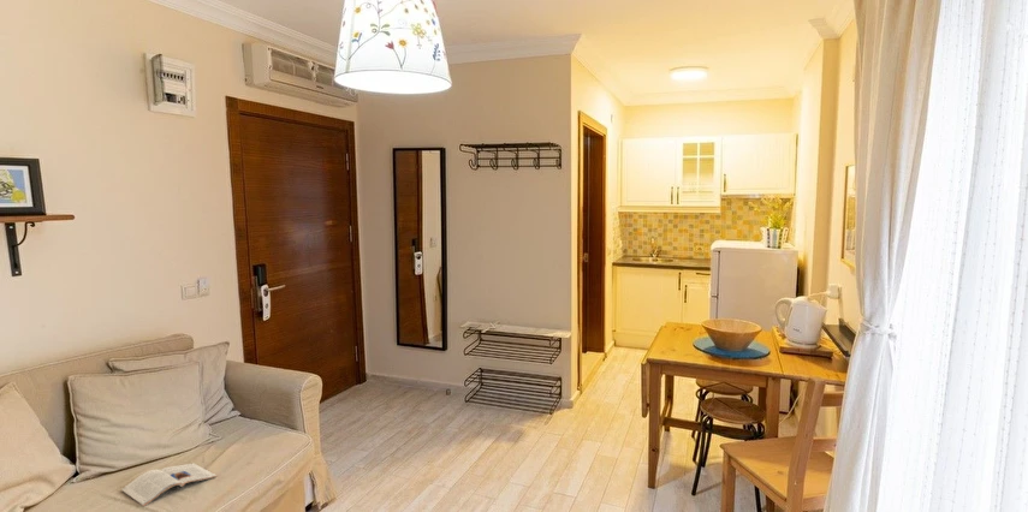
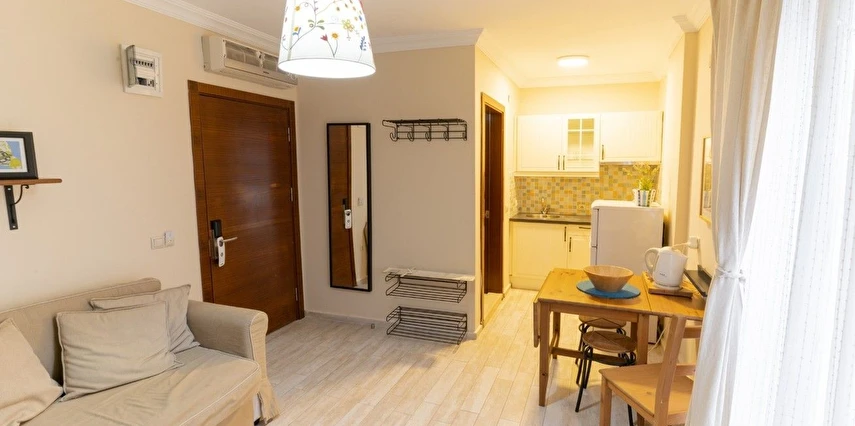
- magazine (170, 478)
